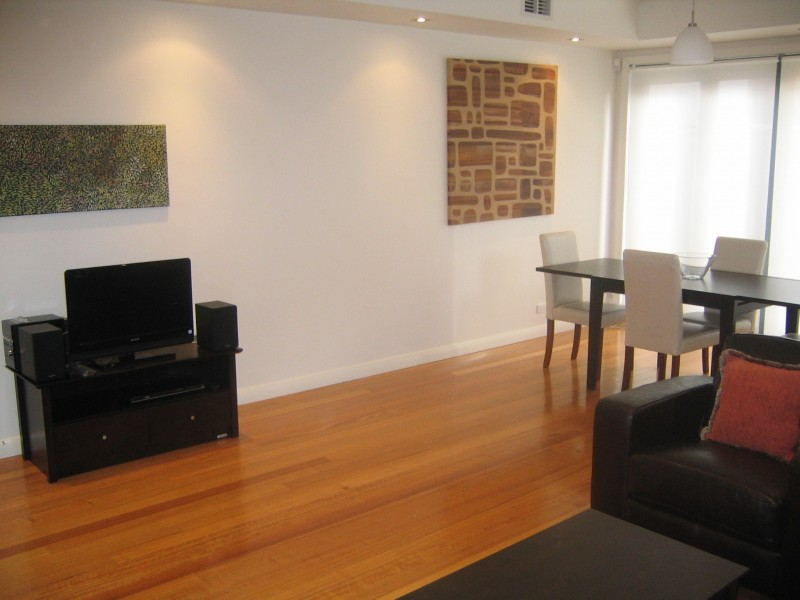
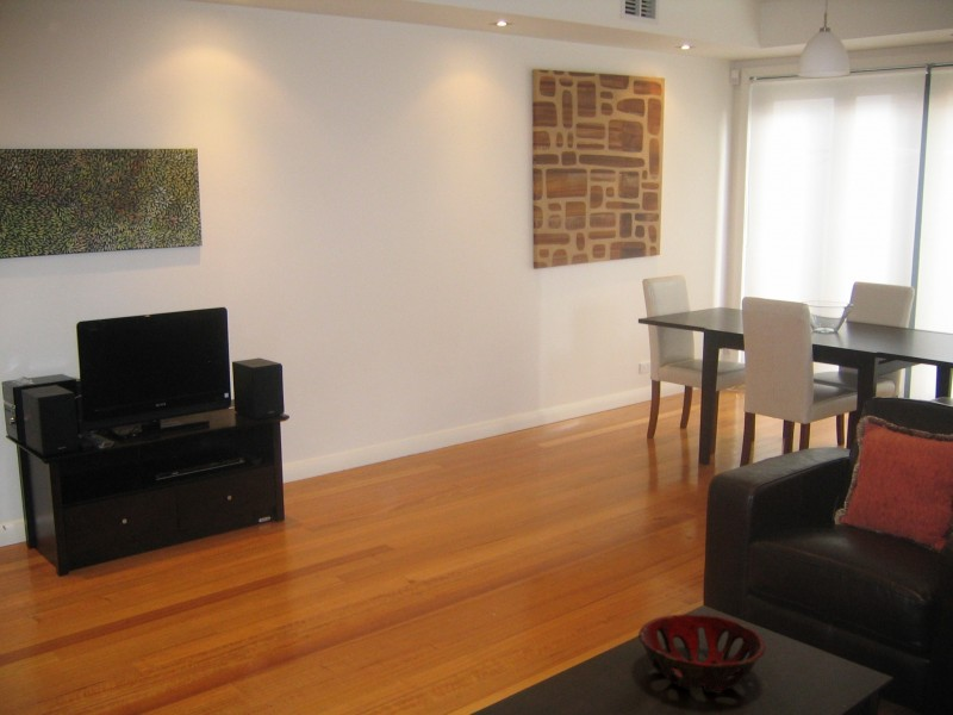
+ decorative bowl (697, 654)
